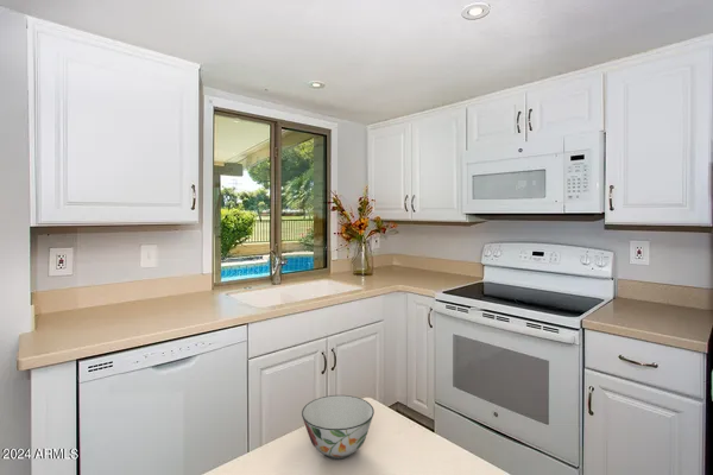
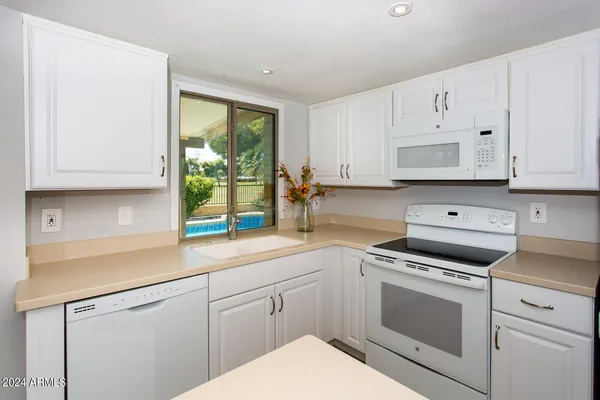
- soup bowl (337, 430)
